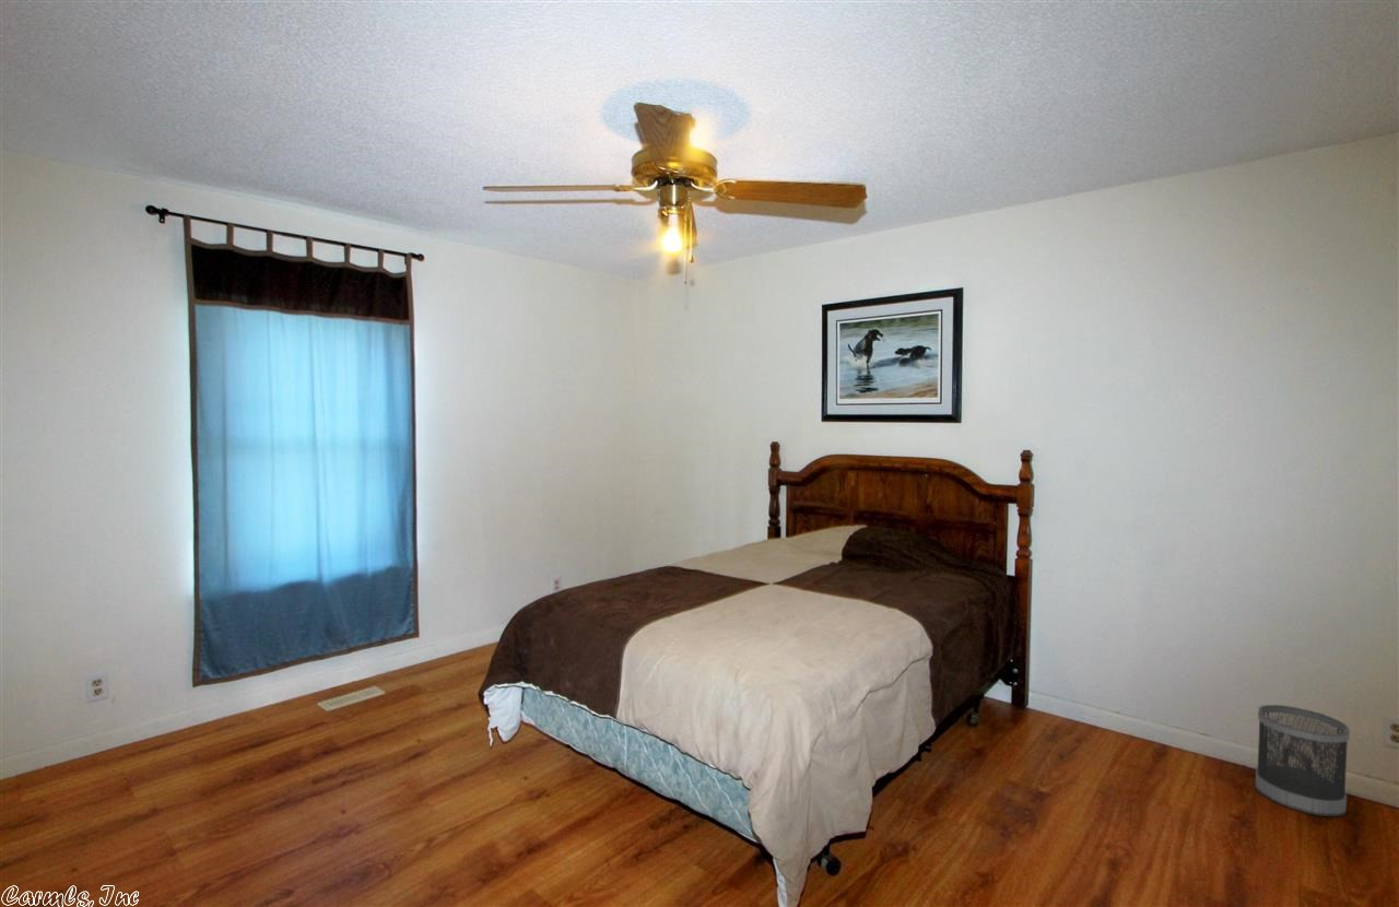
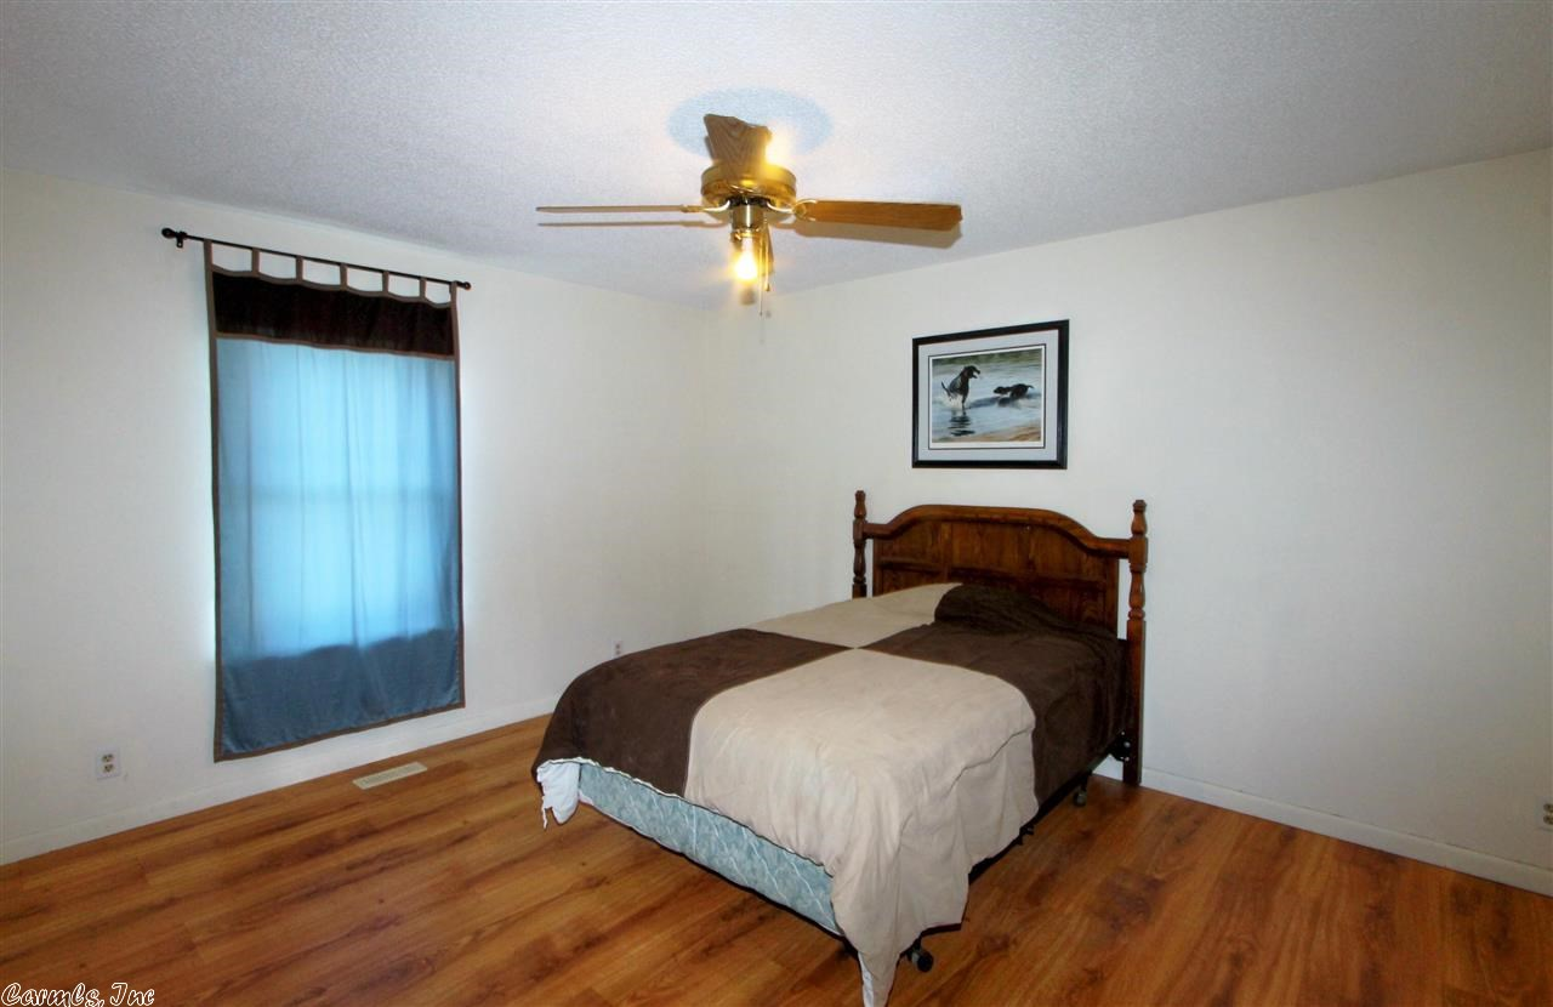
- wastebasket (1301, 757)
